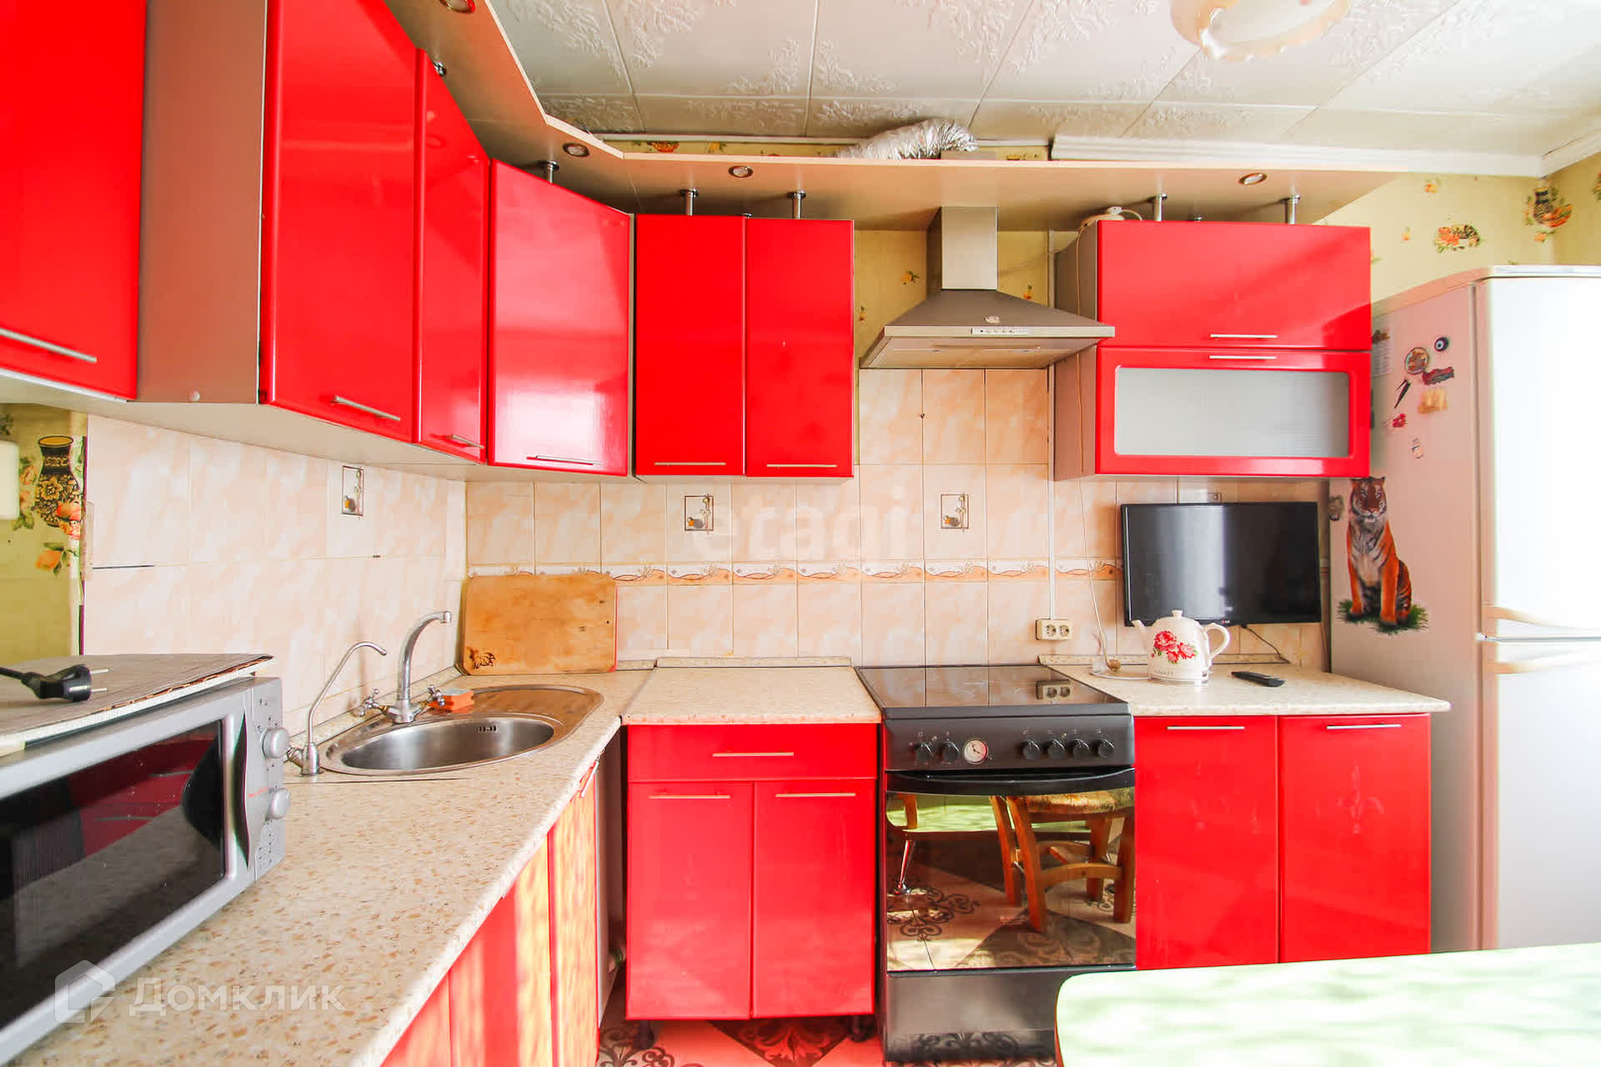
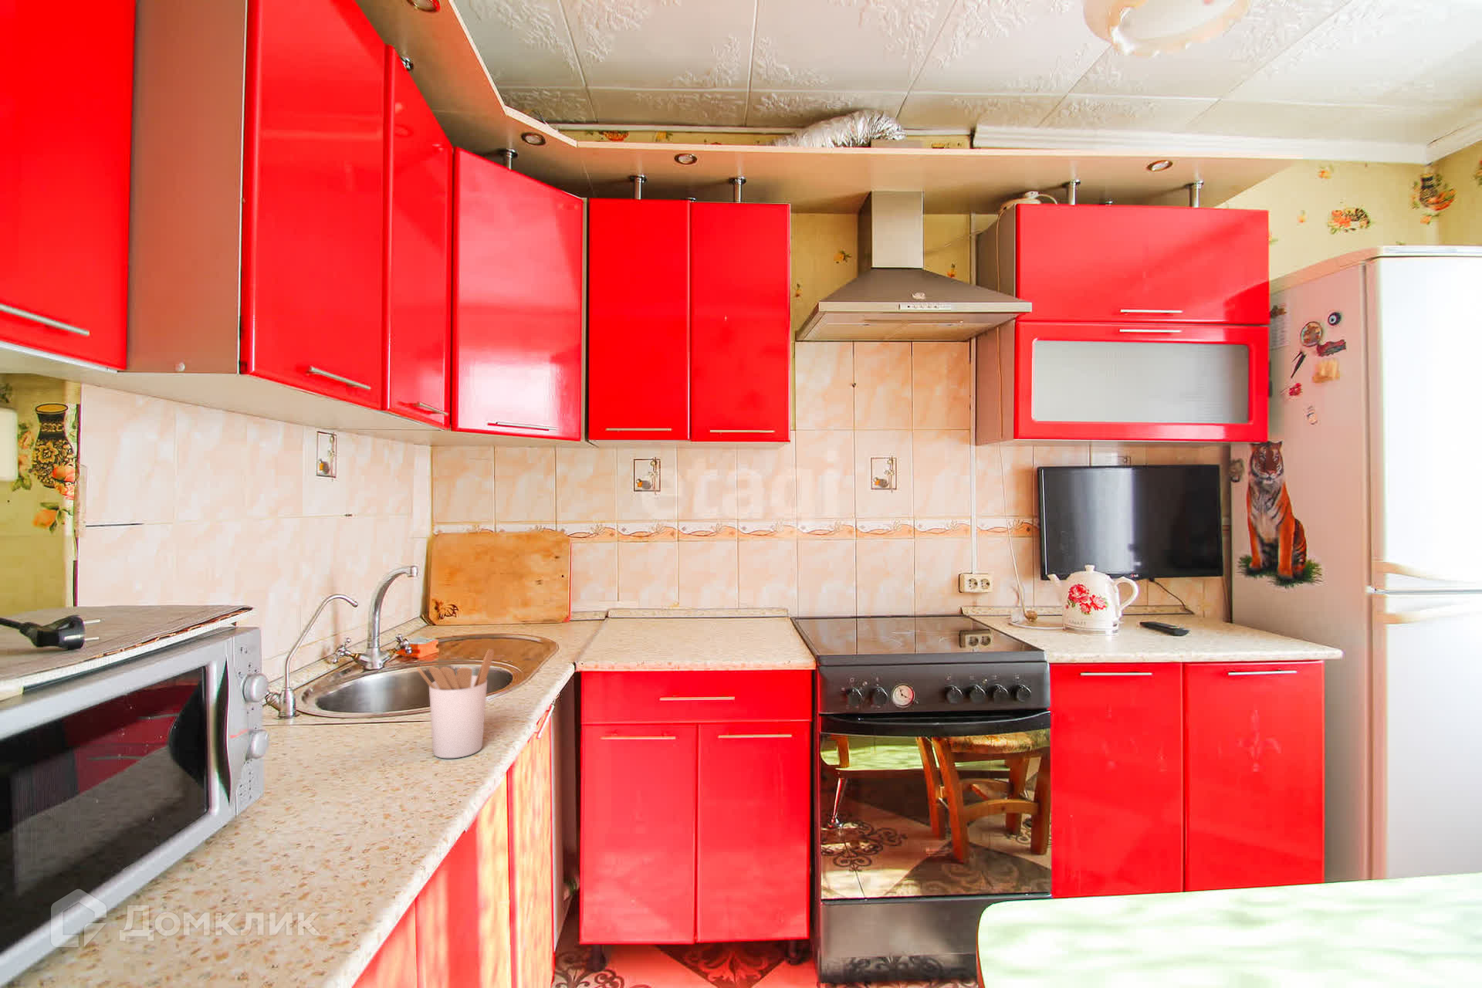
+ utensil holder (457, 704)
